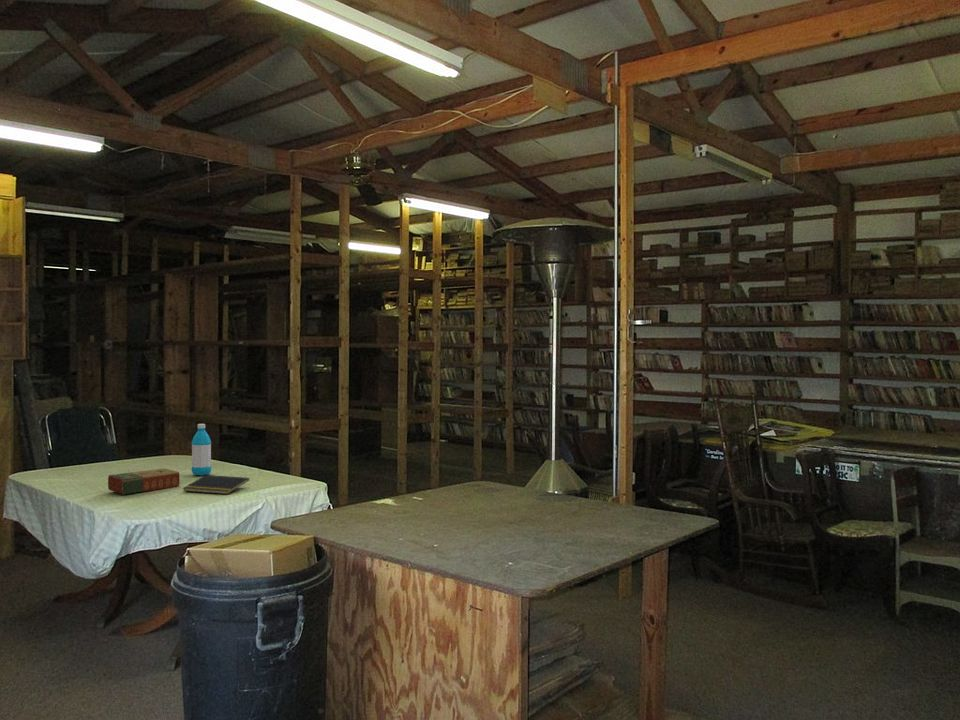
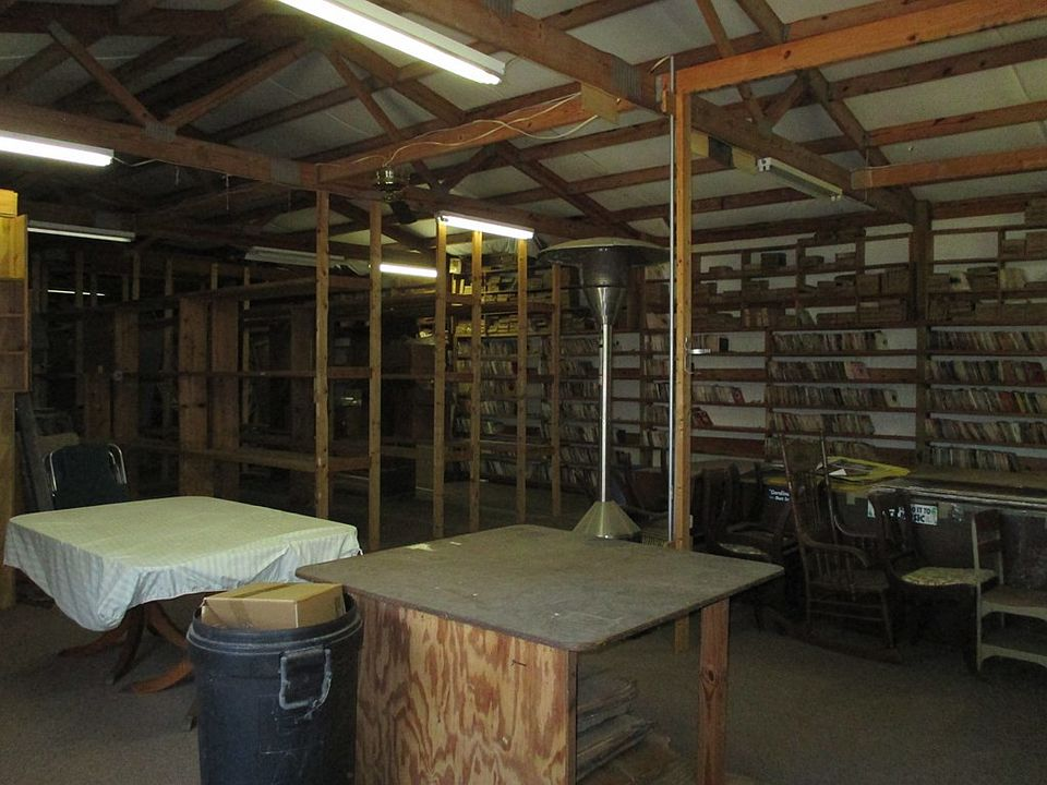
- notepad (216, 484)
- water bottle (201, 449)
- book (144, 480)
